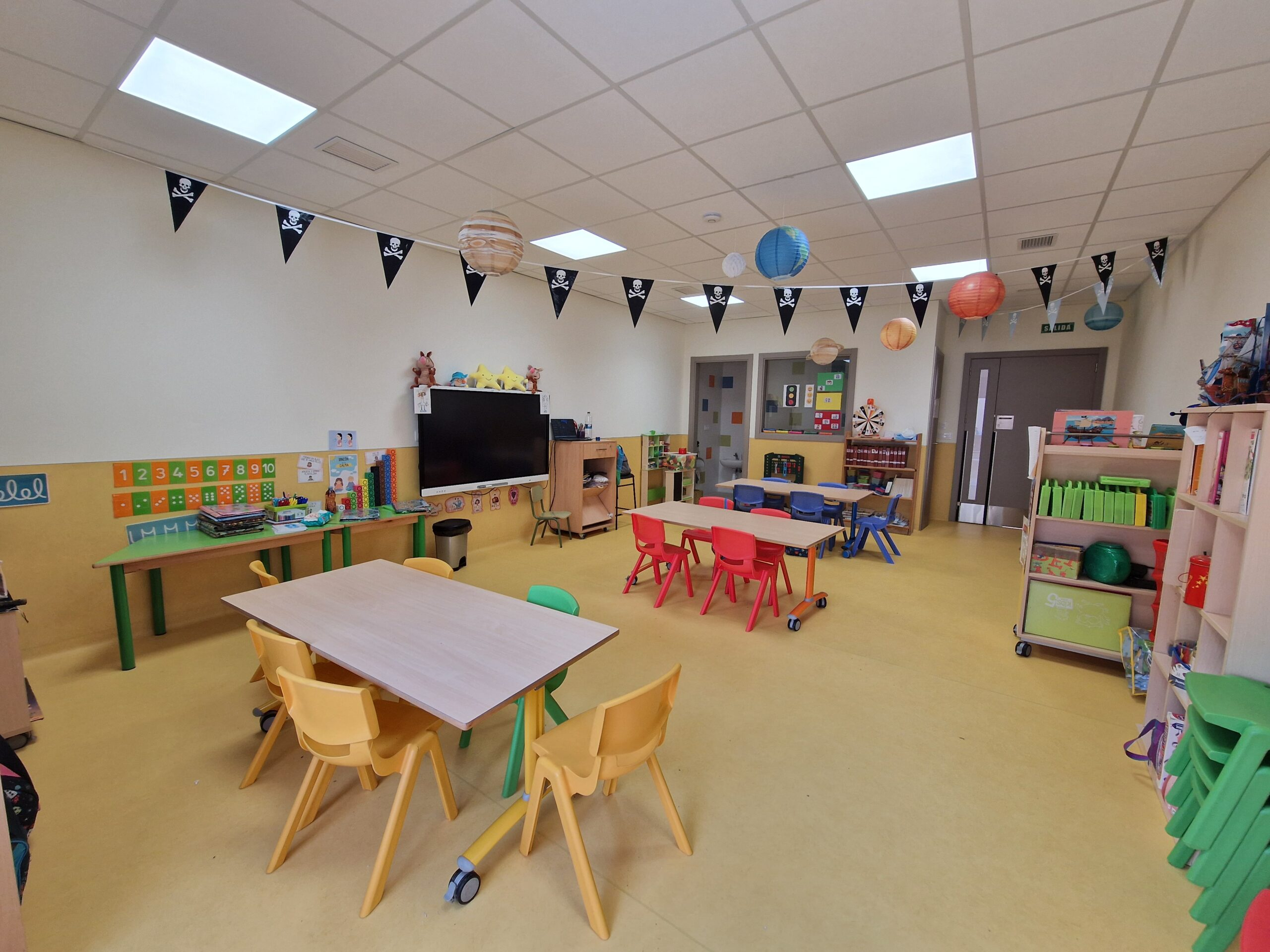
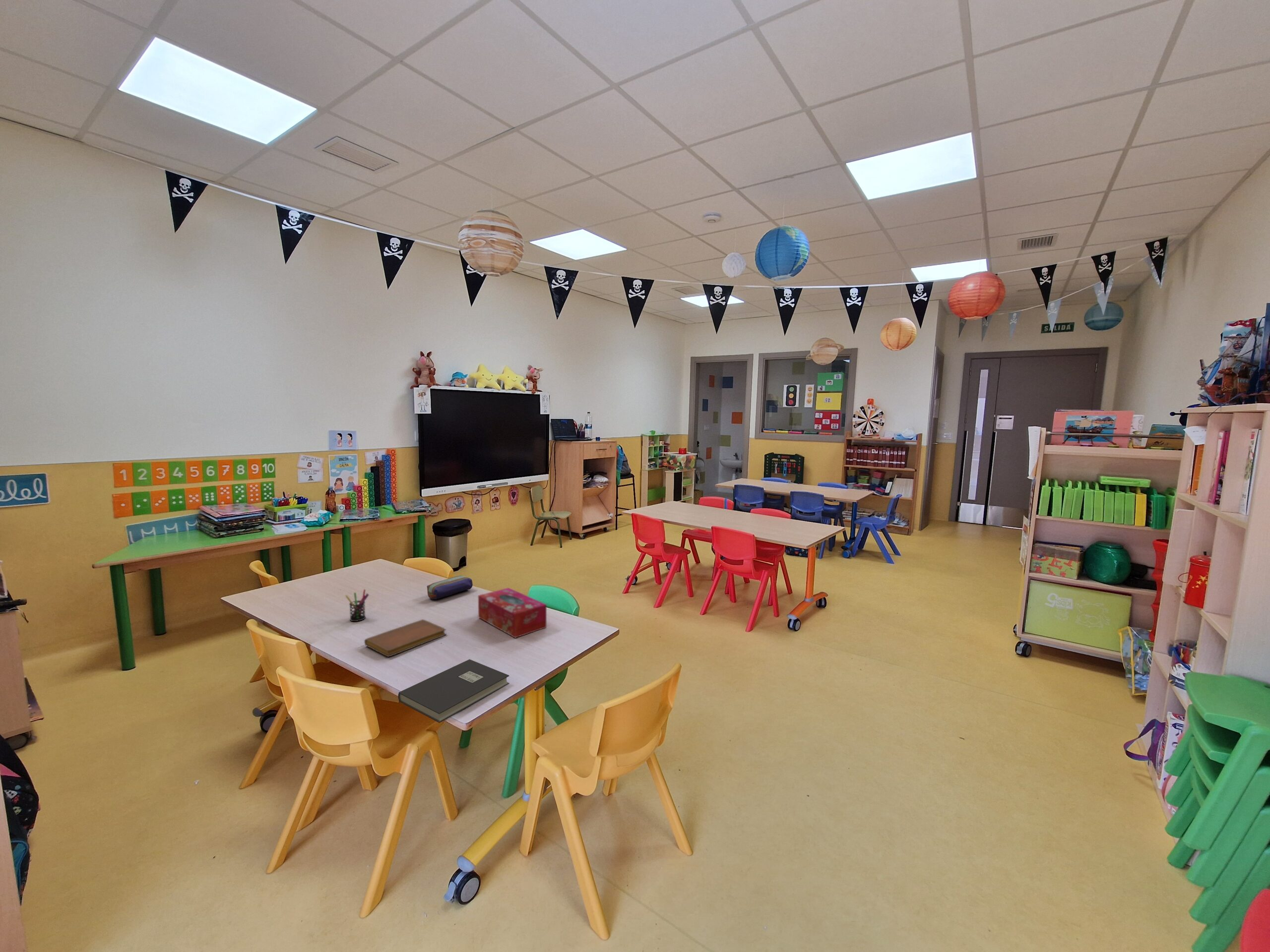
+ tissue box (511, 611)
+ book (455, 688)
+ notebook (406, 636)
+ pencil case (450, 587)
+ pen holder (357, 604)
